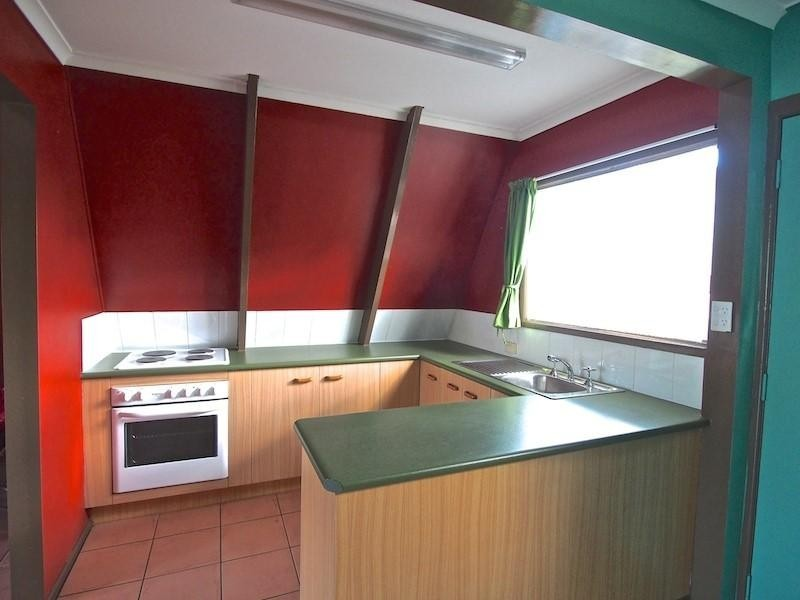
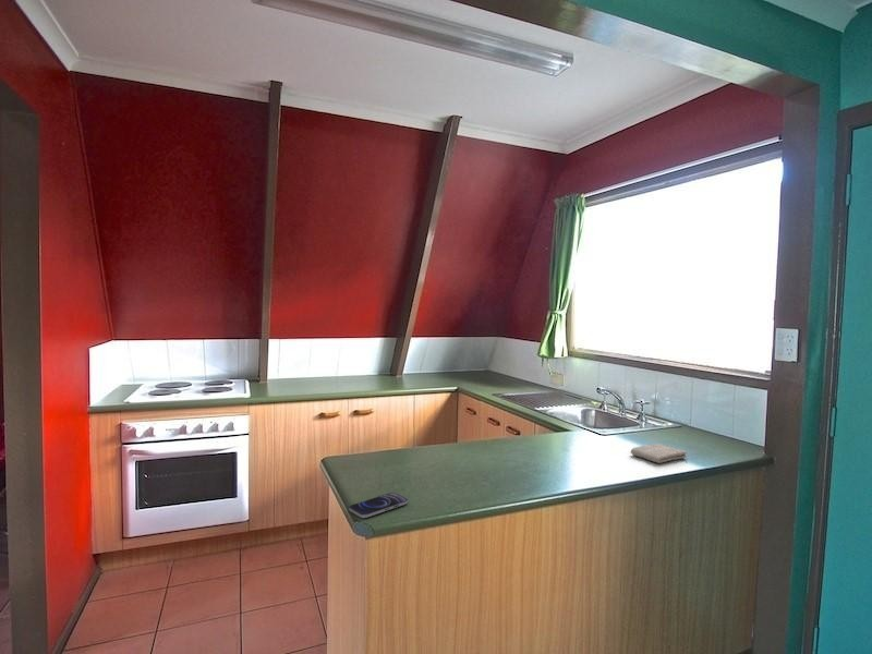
+ washcloth (658, 452)
+ smartphone (378, 504)
